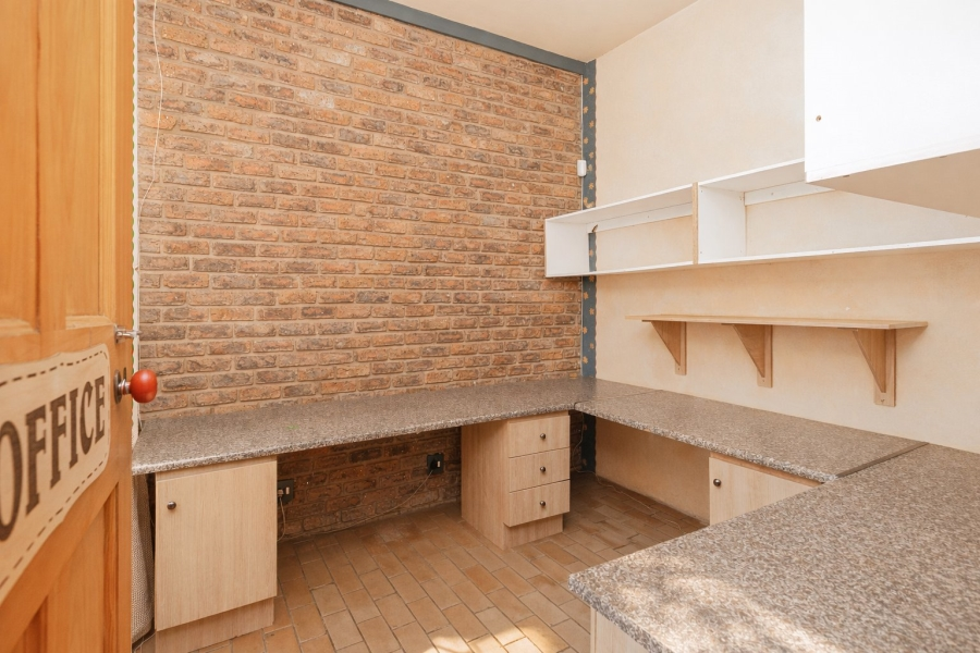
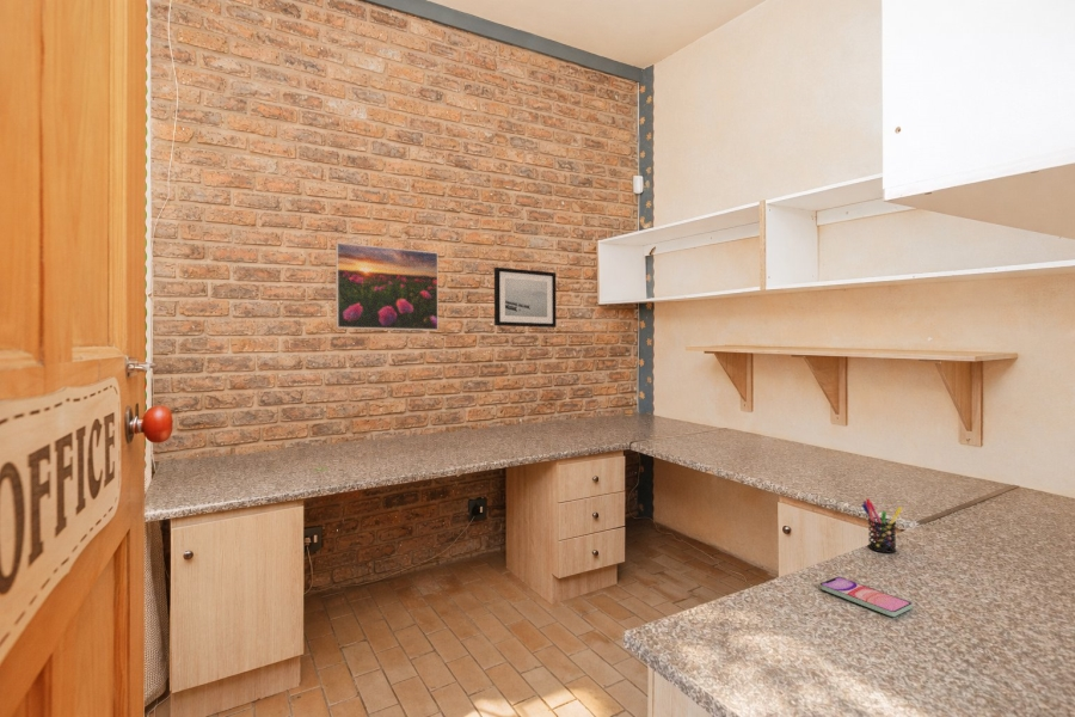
+ pen holder (880, 525)
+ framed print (388, 288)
+ smartphone (864, 595)
+ wall art (526, 298)
